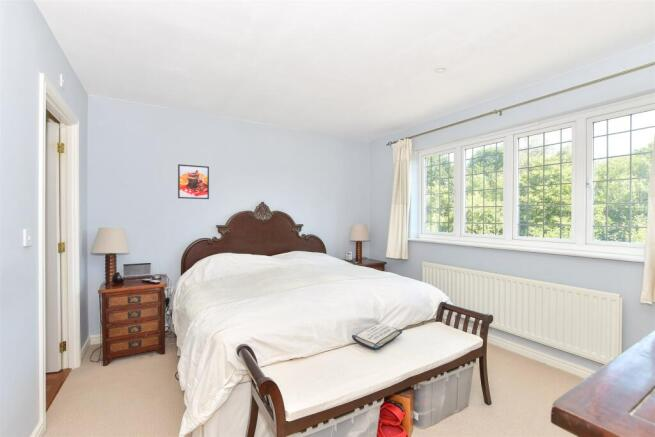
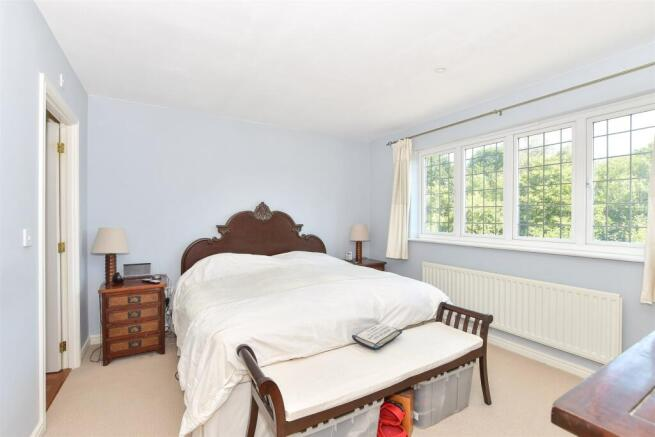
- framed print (193, 182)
